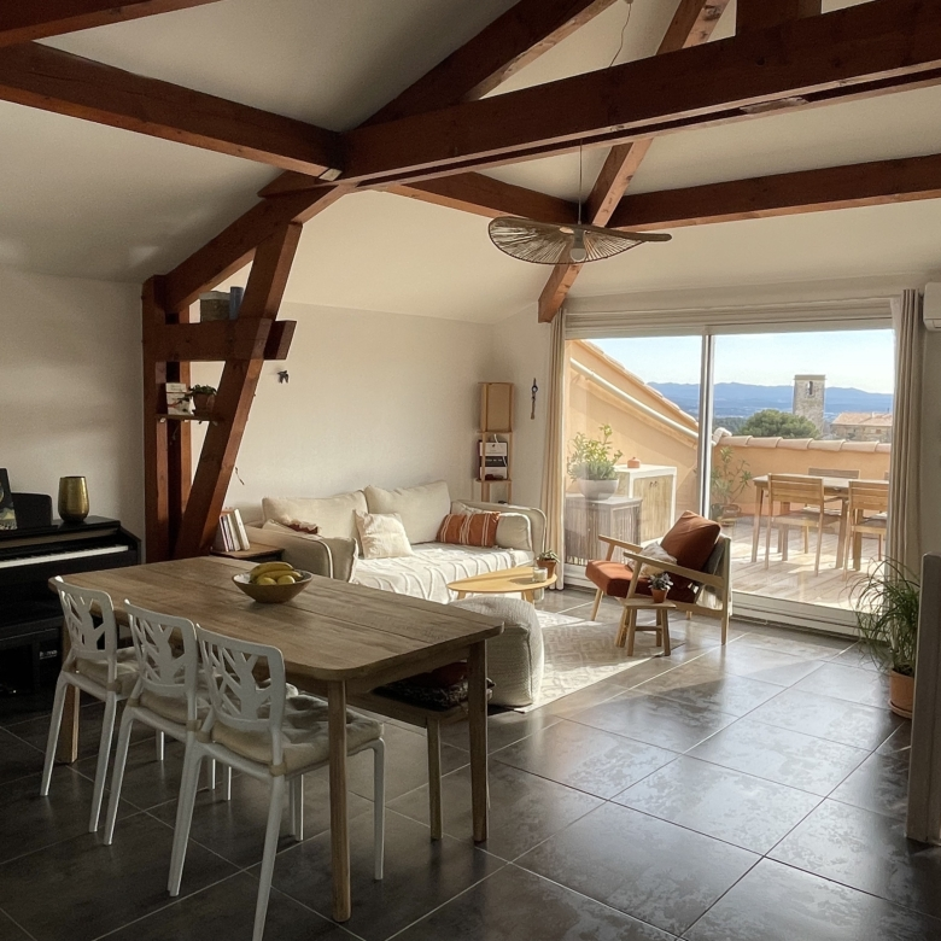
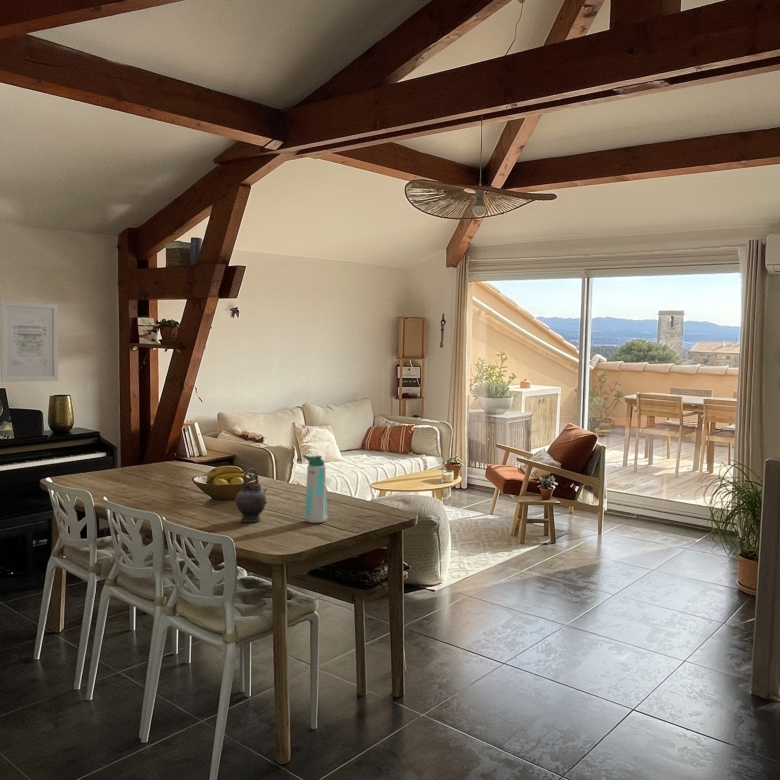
+ water bottle (314, 488)
+ wall art (30, 342)
+ teapot (253, 494)
